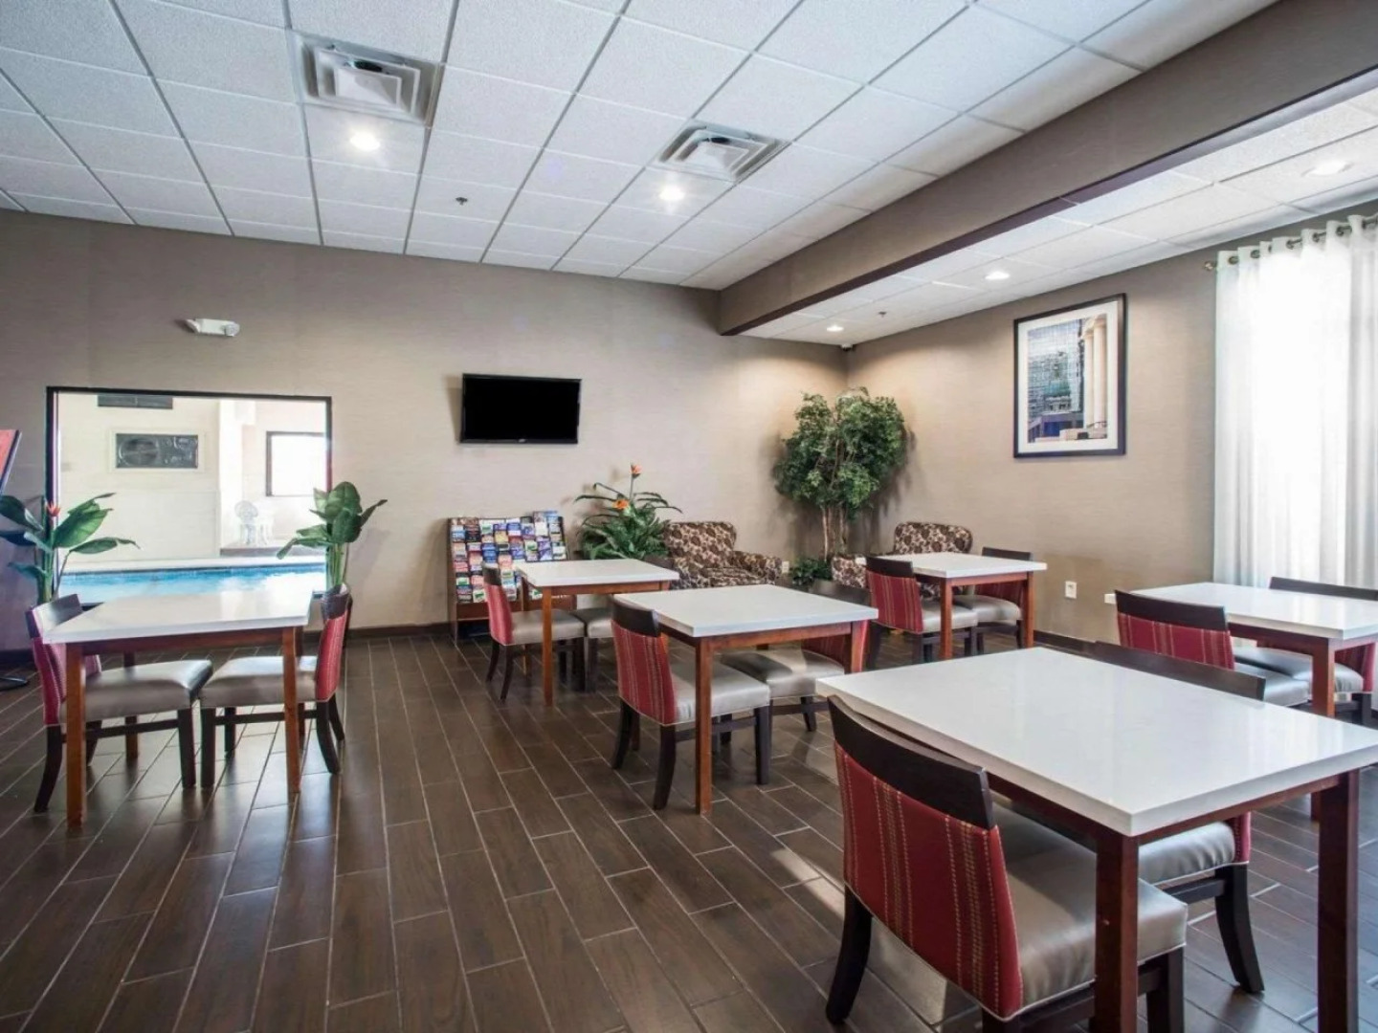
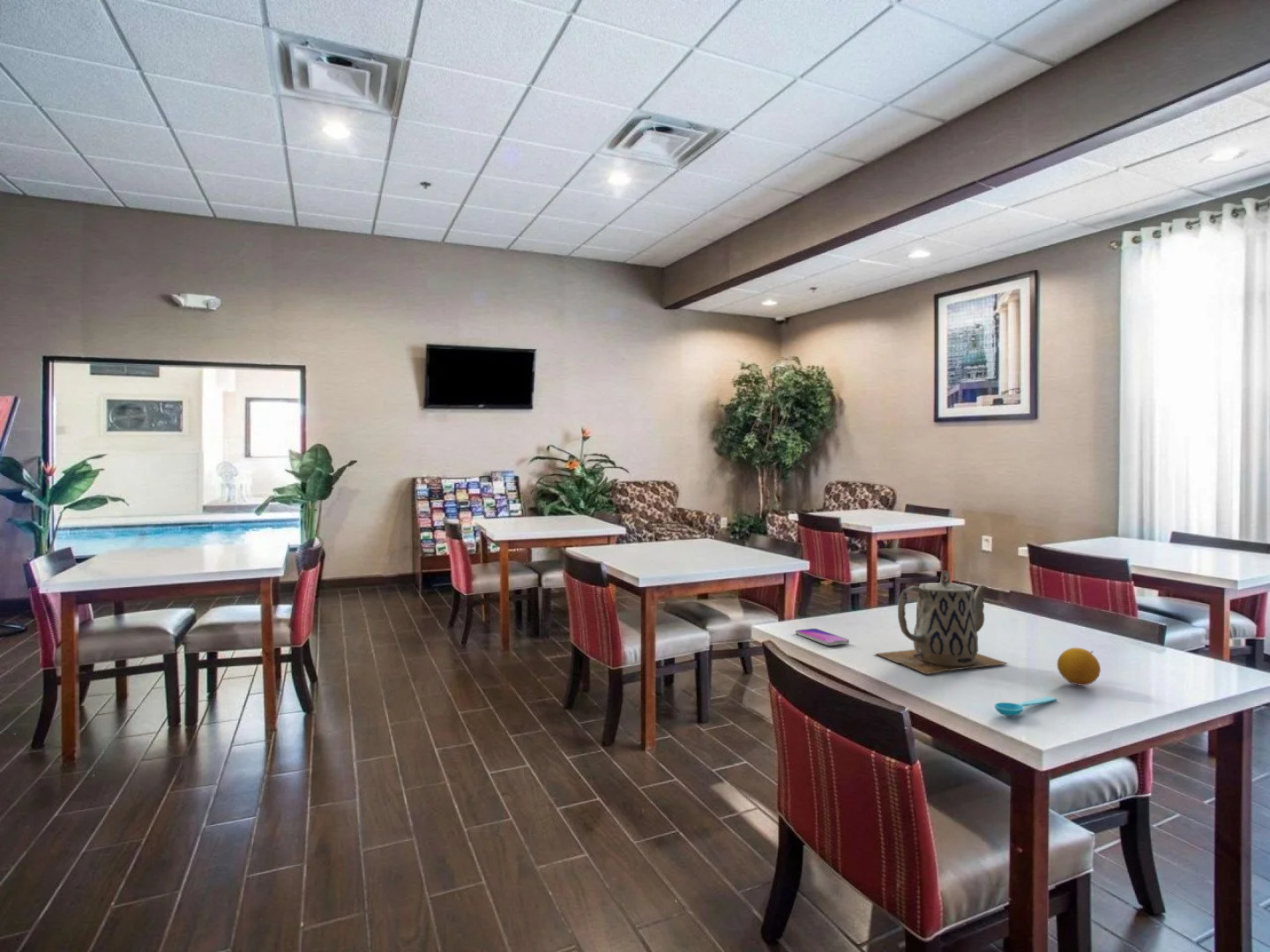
+ teapot (939, 614)
+ spoon (1027, 703)
+ smartphone (821, 636)
+ fruit (1078, 666)
